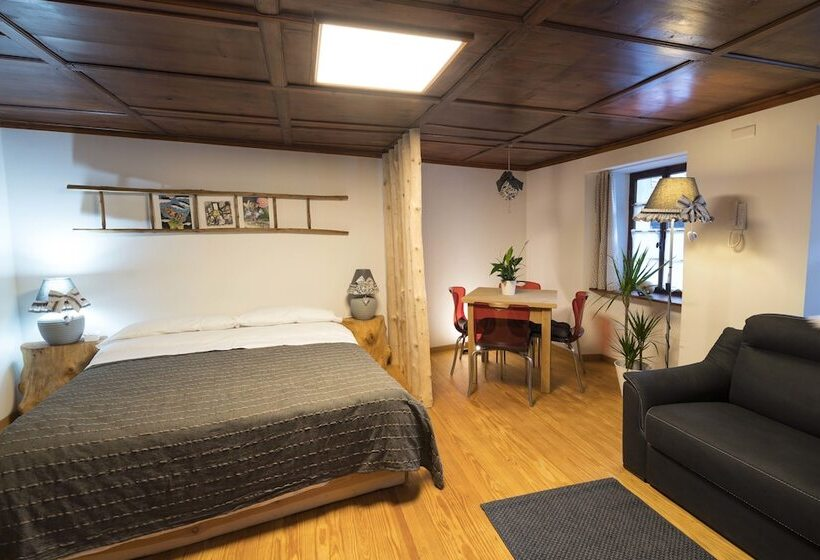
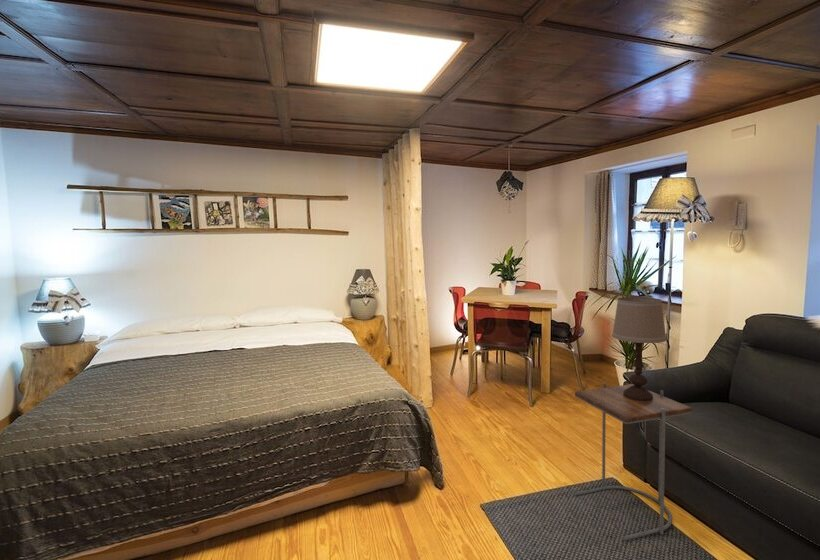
+ table lamp (638, 347)
+ side table (604, 452)
